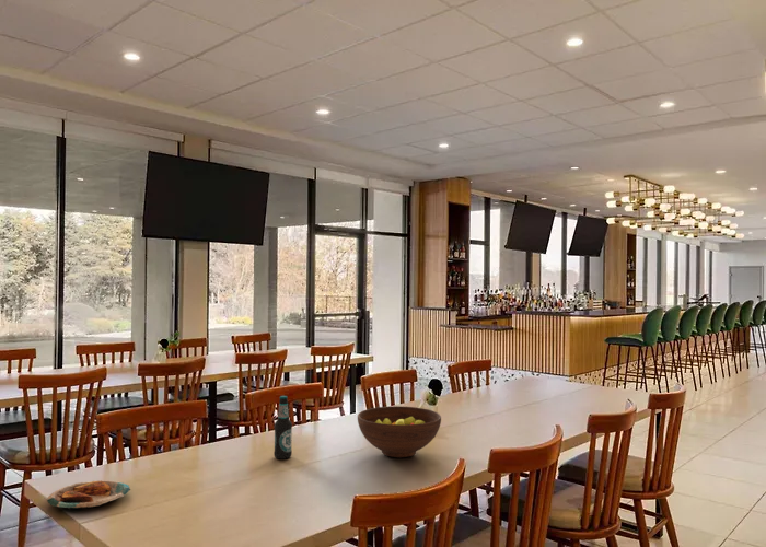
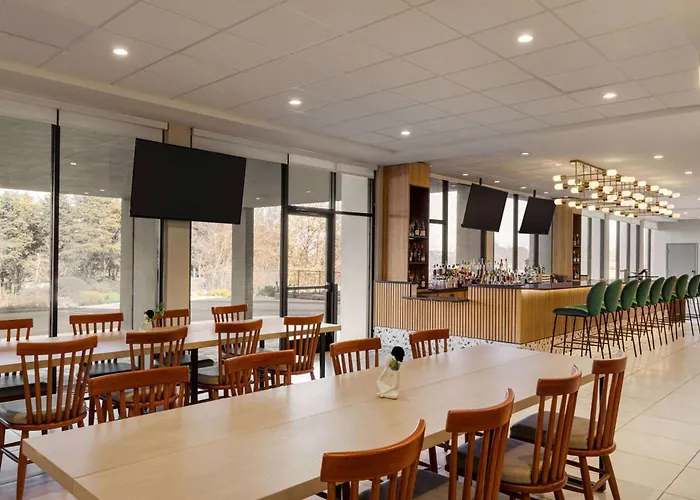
- bottle (282, 427)
- fruit bowl (398, 434)
- plate (89, 493)
